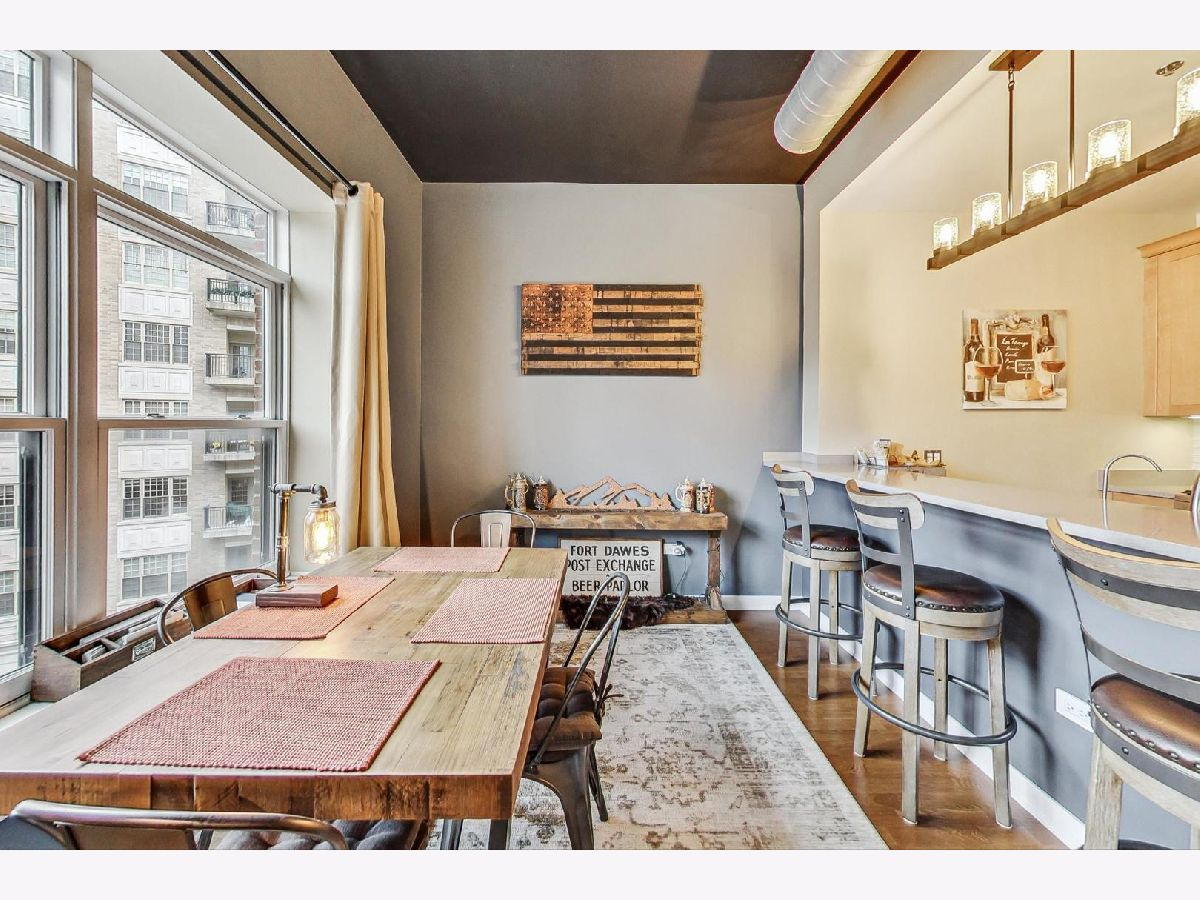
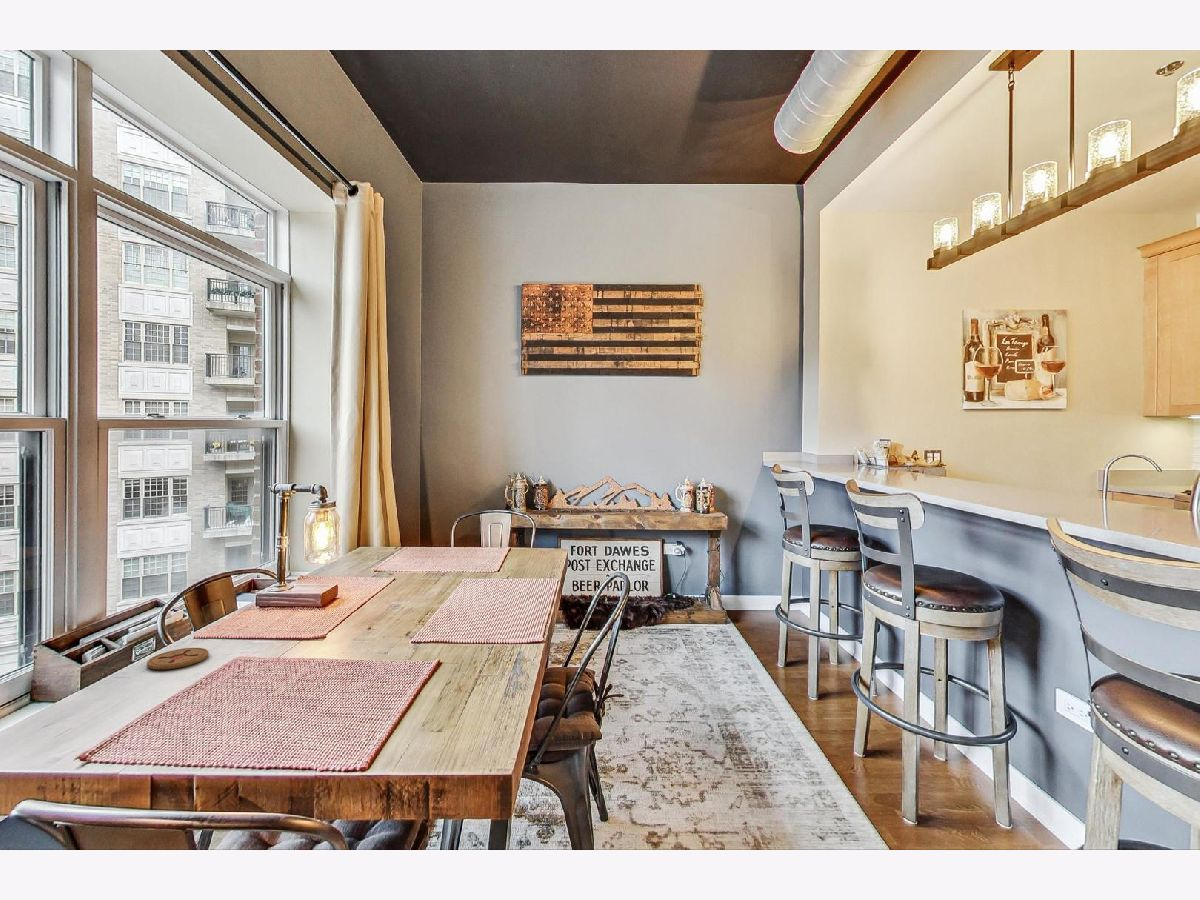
+ coaster (178, 658)
